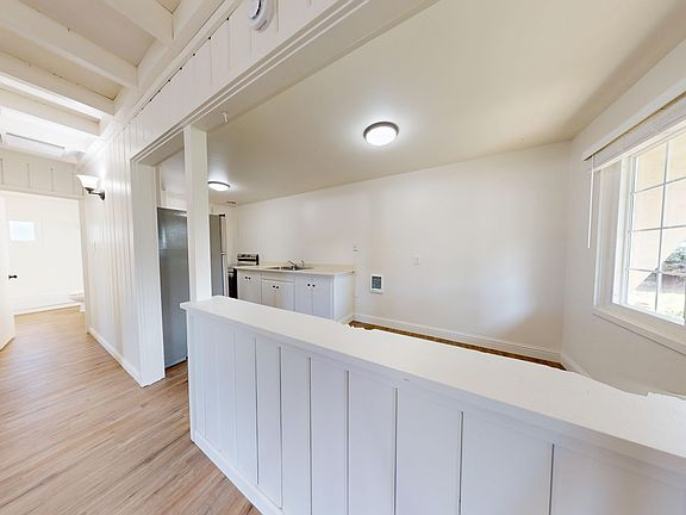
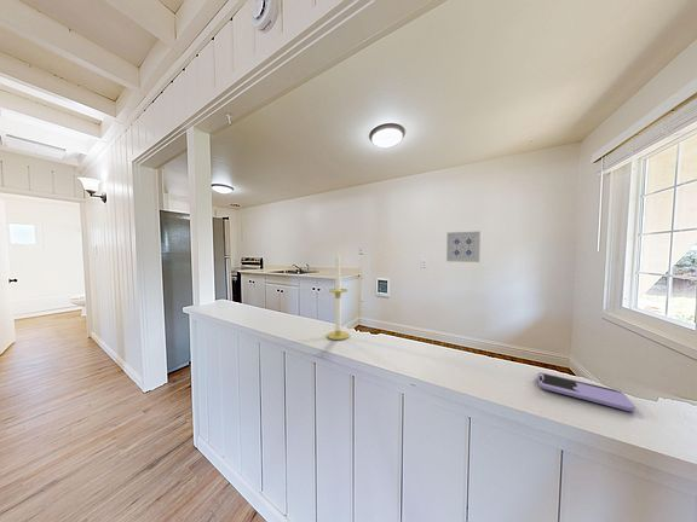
+ smartphone (580, 389)
+ candle (338, 294)
+ wall art (462, 246)
